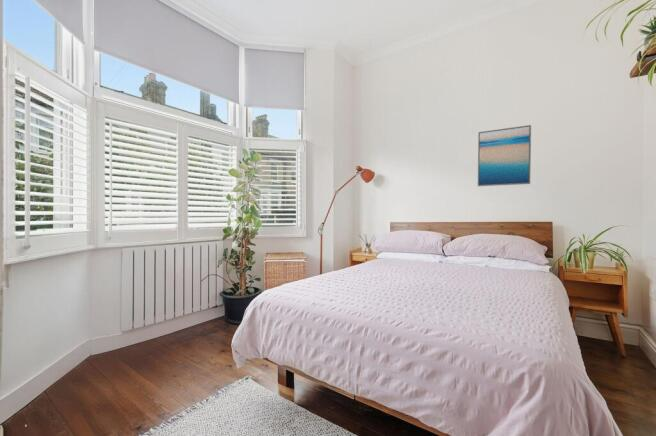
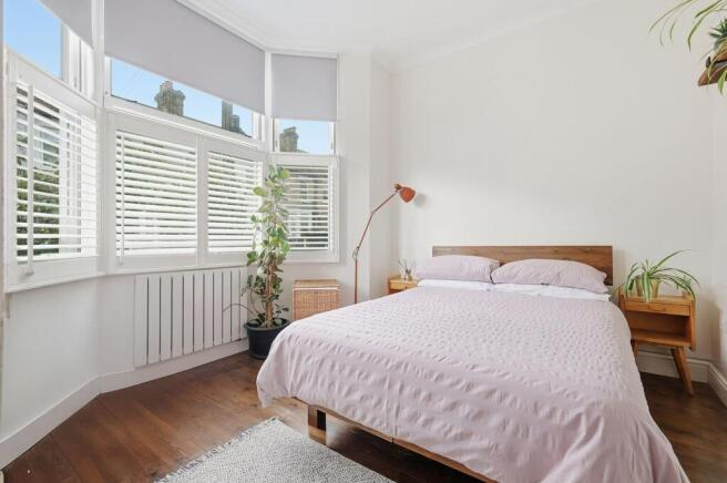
- wall art (503, 157)
